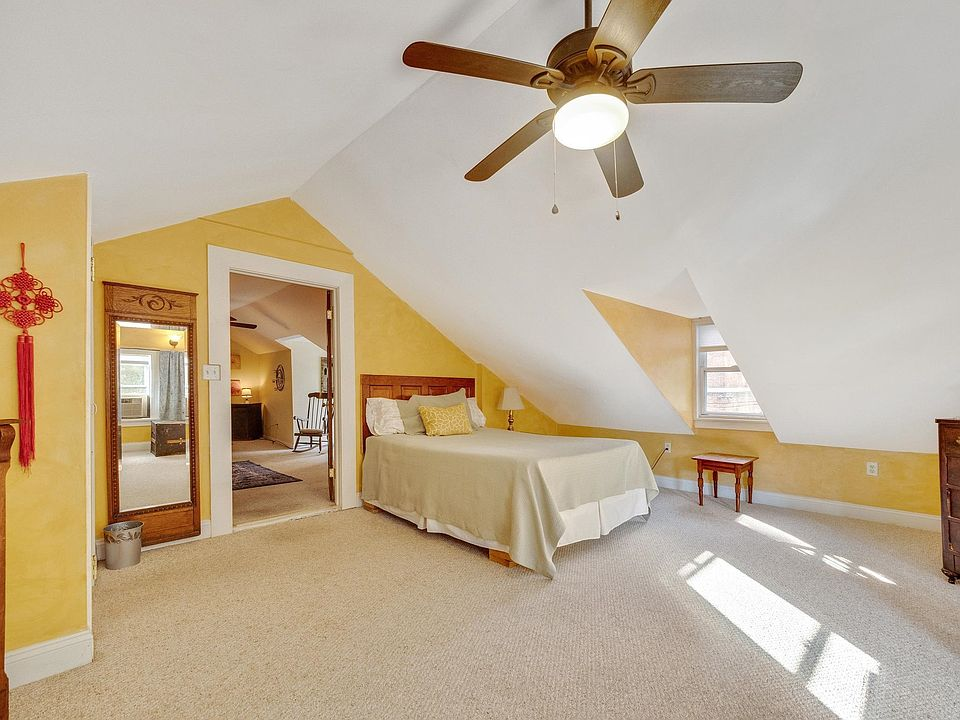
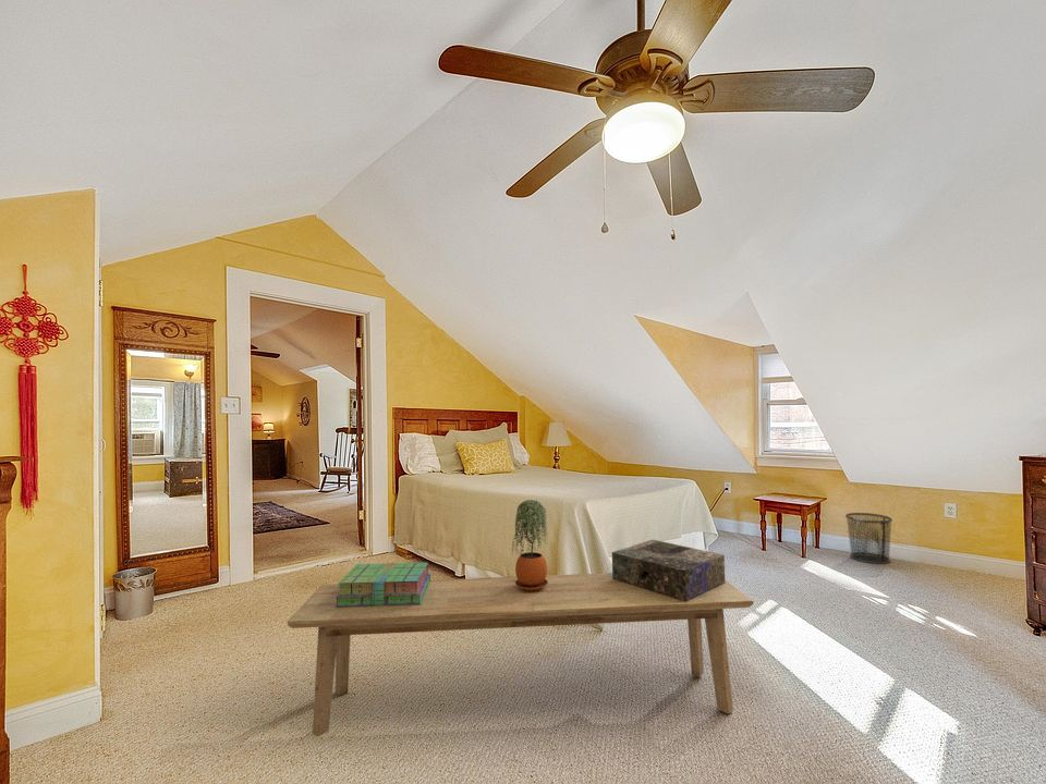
+ potted plant (527, 543)
+ stack of books (386, 581)
+ waste bin (868, 537)
+ decorative box (667, 566)
+ bench (524, 626)
